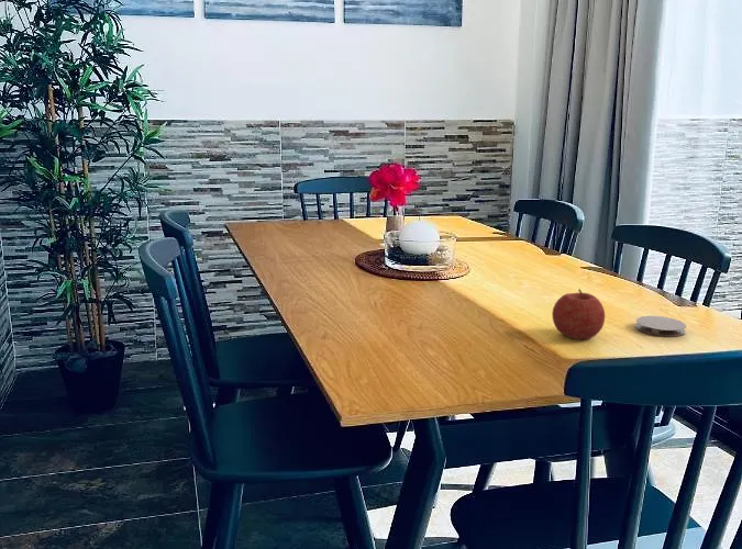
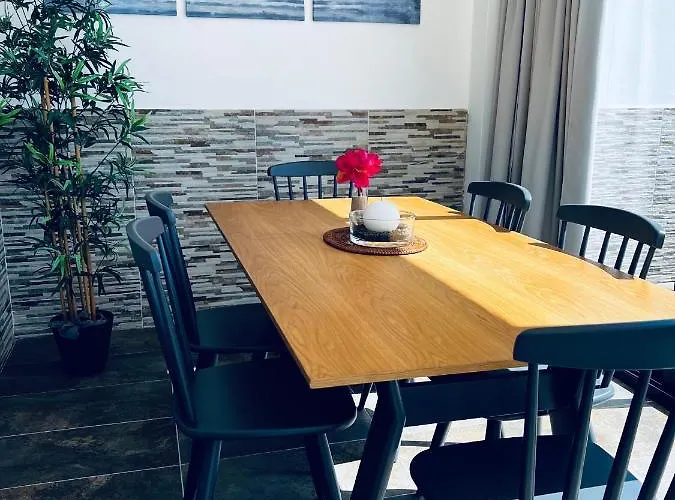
- fruit (578, 312)
- coaster (660, 325)
